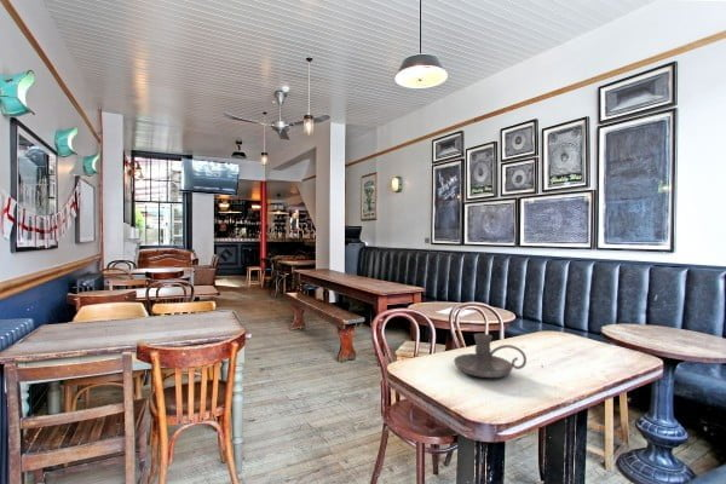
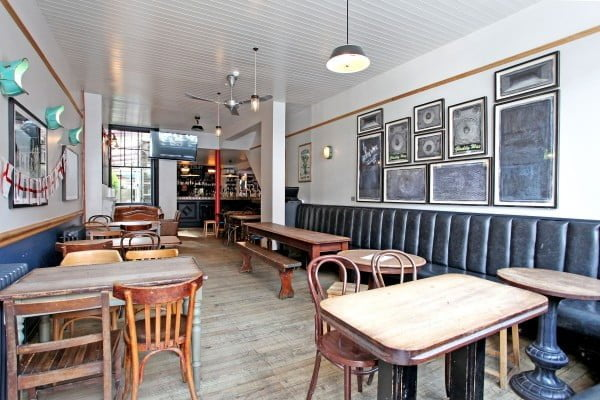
- candle holder (489, 353)
